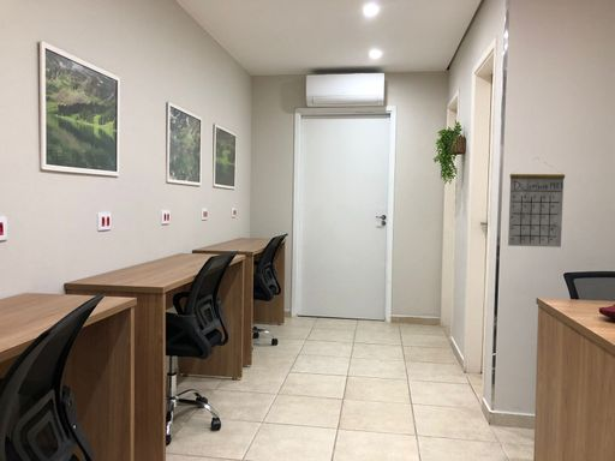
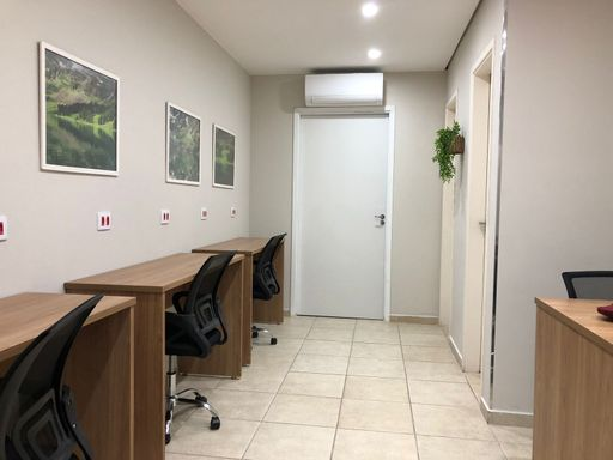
- calendar (536, 202)
